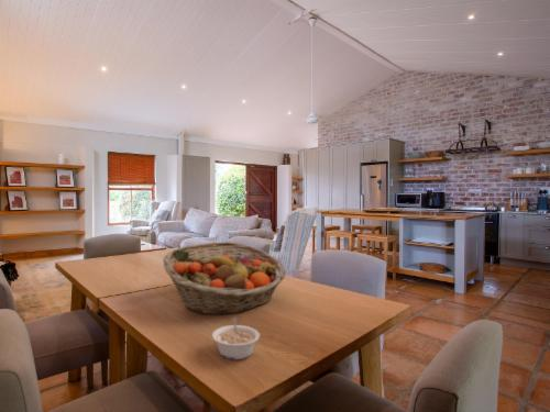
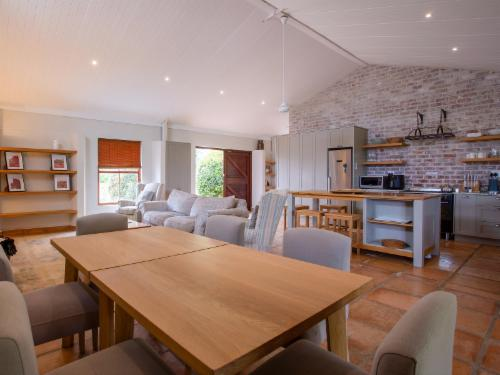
- legume (234, 341)
- fruit basket (227, 274)
